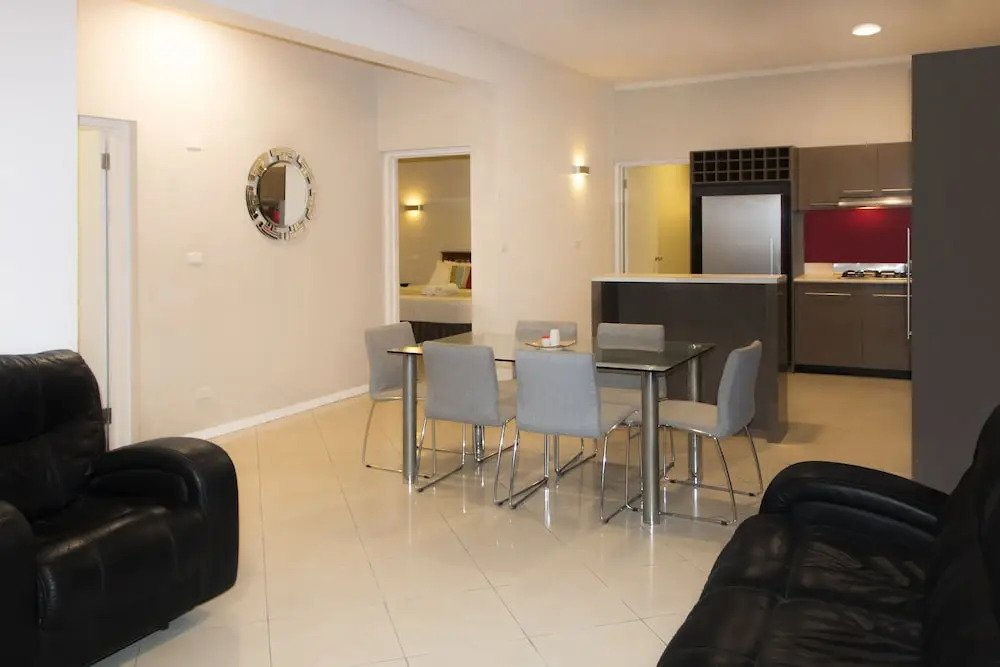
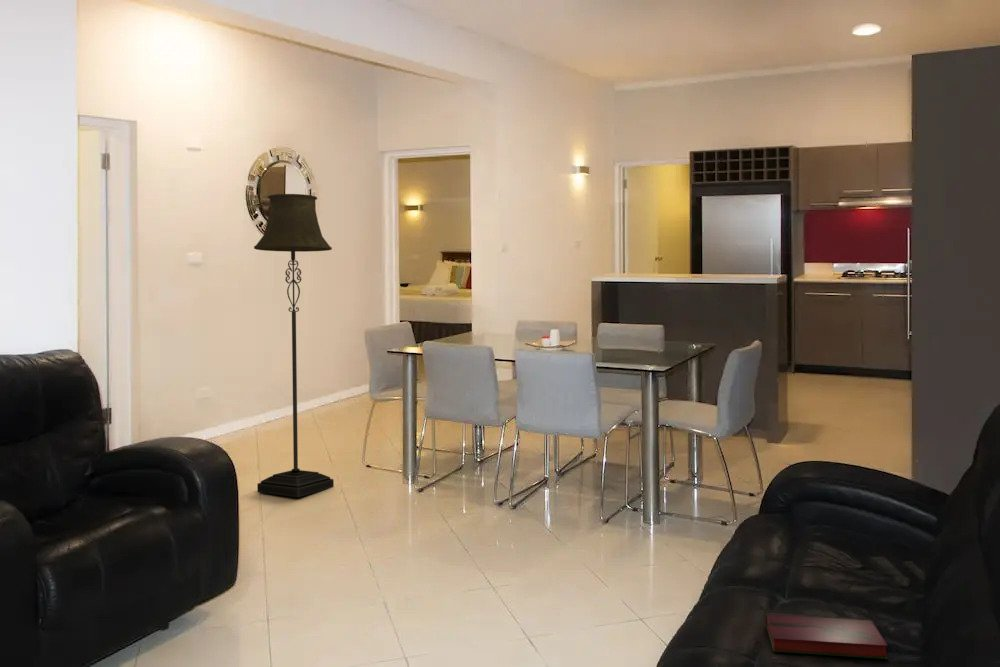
+ floor lamp (294, 344)
+ hardback book (823, 634)
